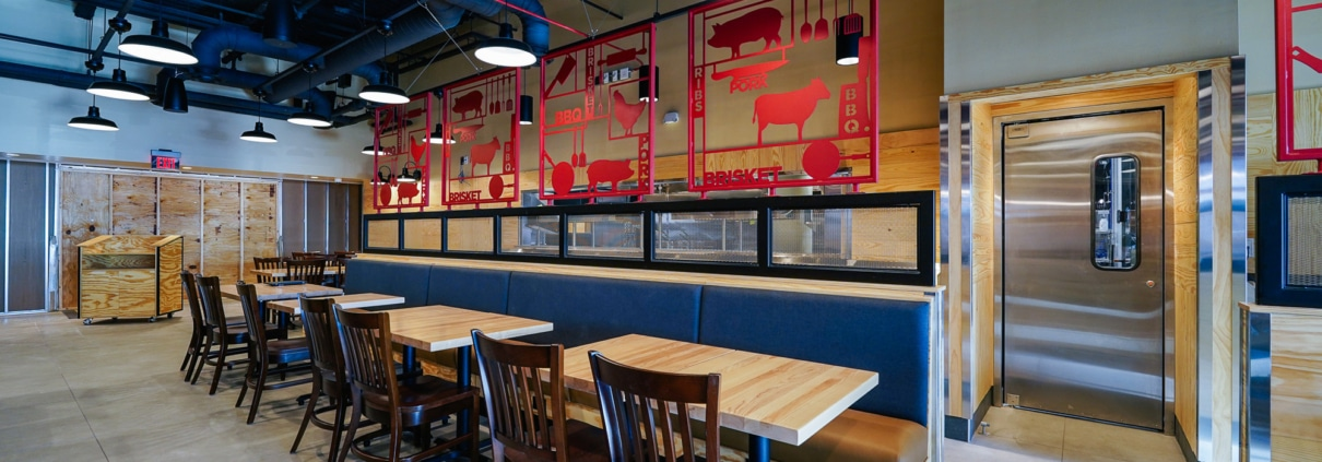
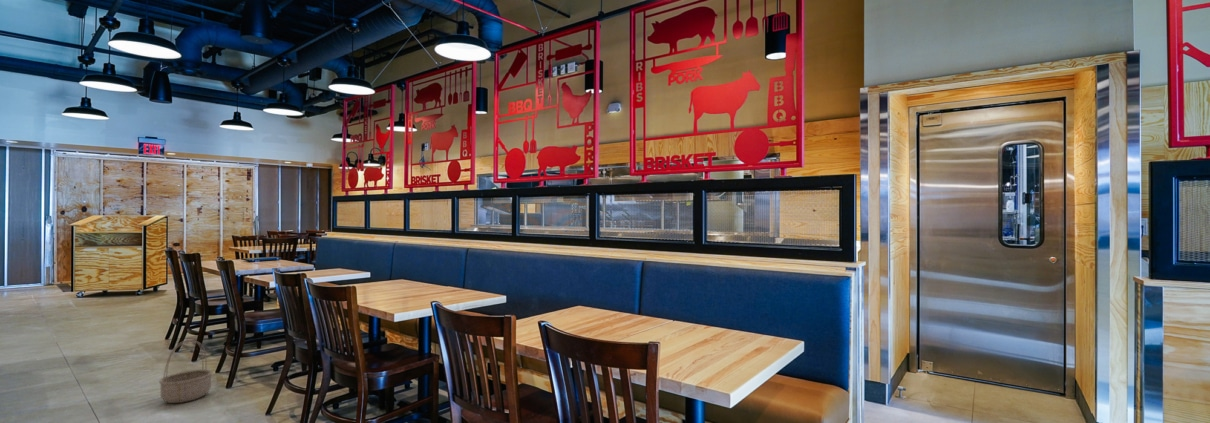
+ basket (186, 371)
